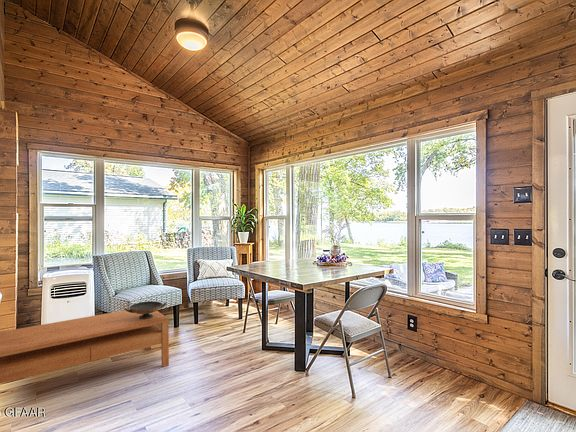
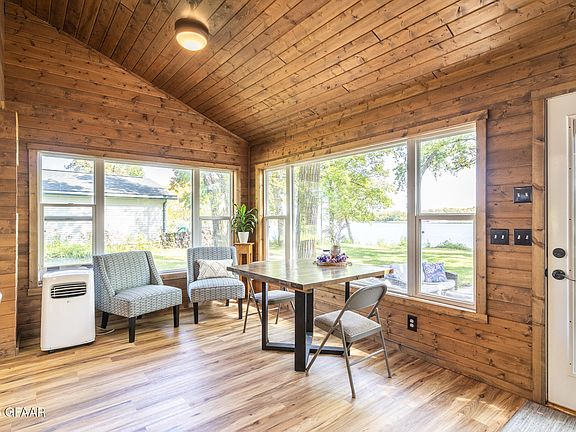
- decorative bowl (146, 310)
- coffee table (85, 350)
